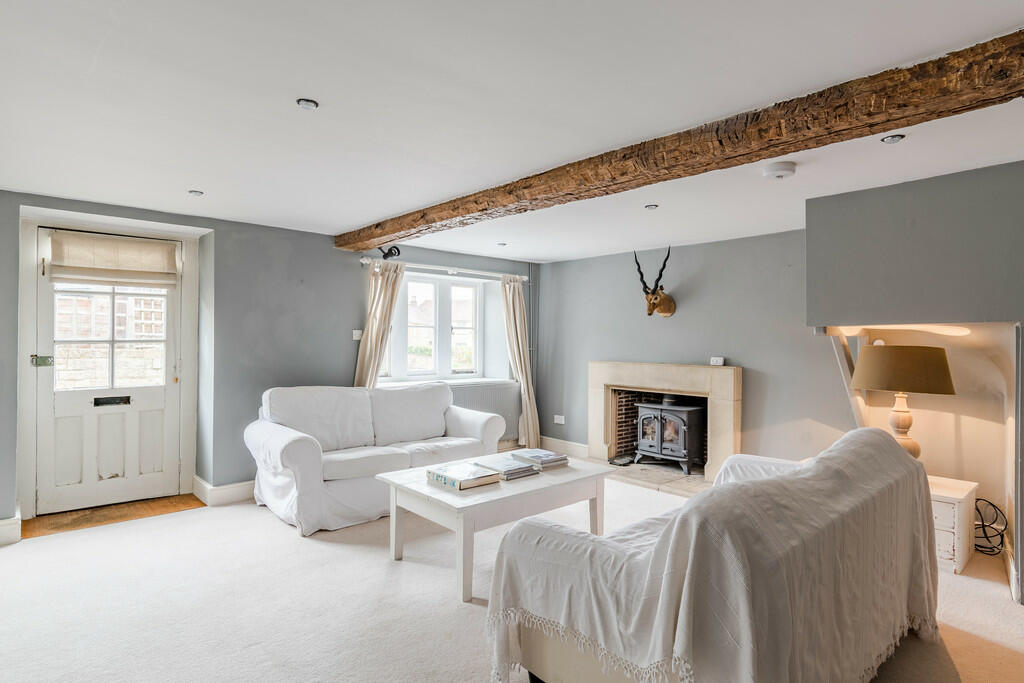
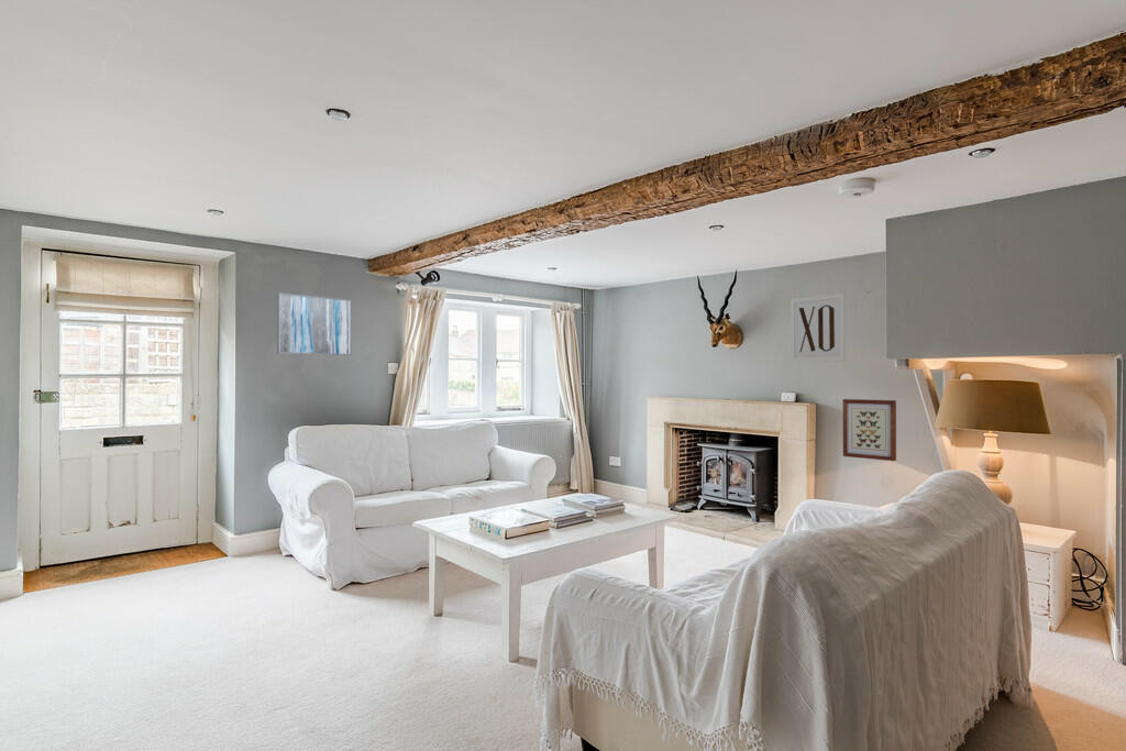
+ wall art (869, 429)
+ wall art (316, 325)
+ wall art (816, 329)
